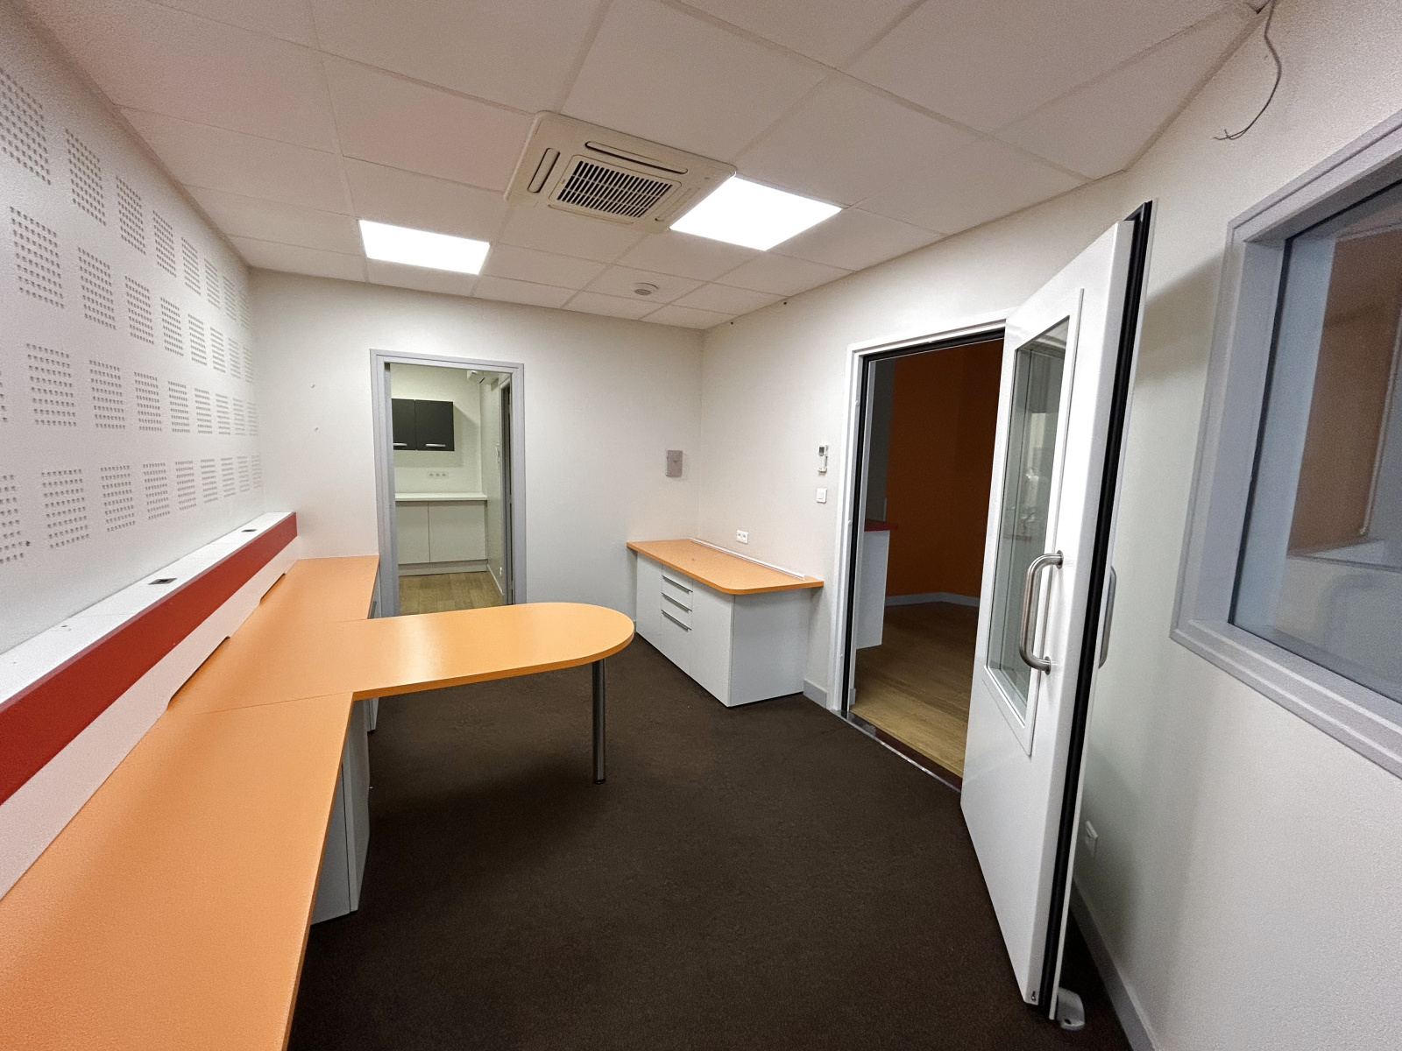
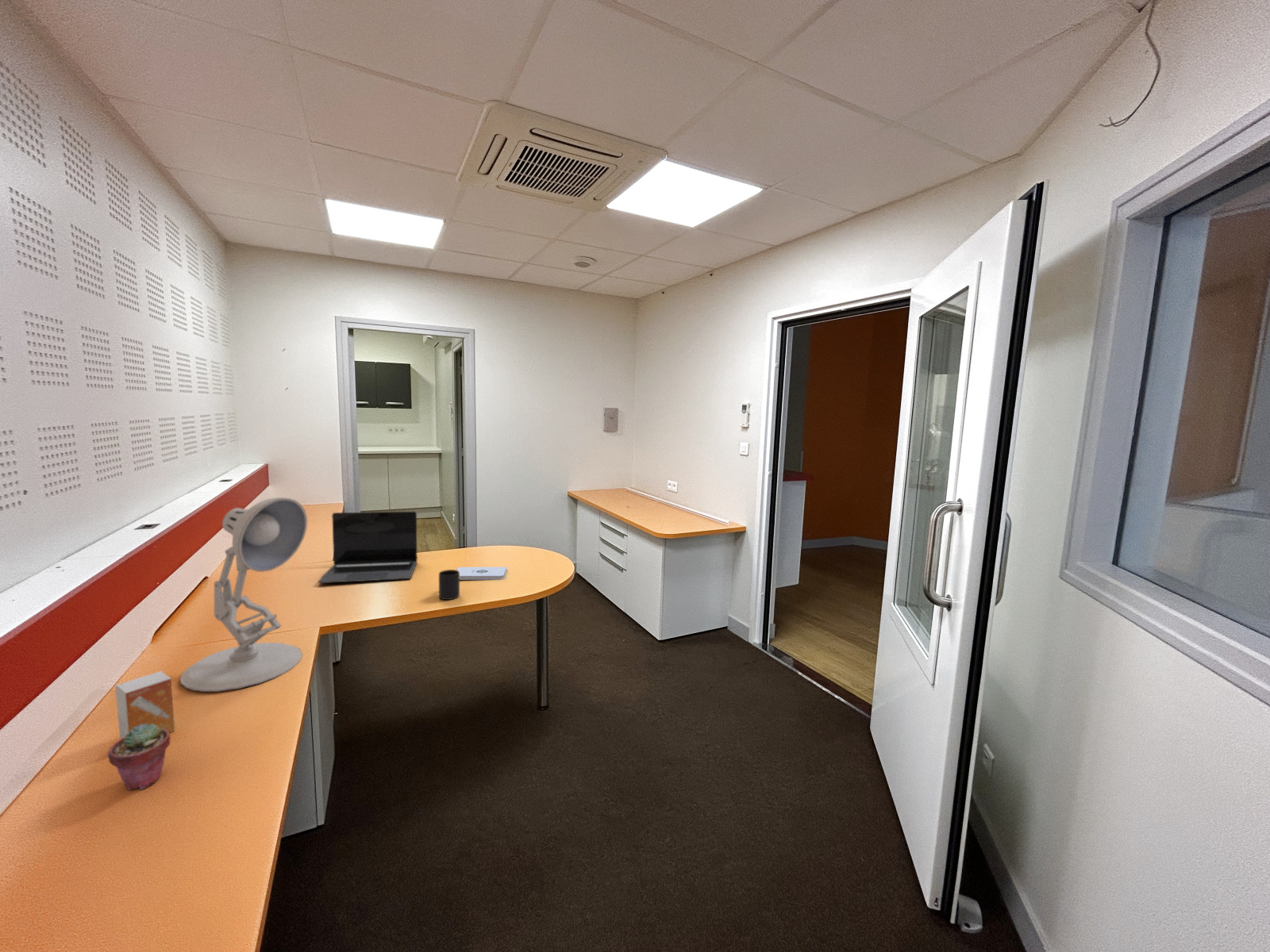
+ notepad (480, 573)
+ laptop (370, 545)
+ desk lamp (244, 582)
+ potted succulent (140, 752)
+ small box (145, 708)
+ mug (448, 582)
